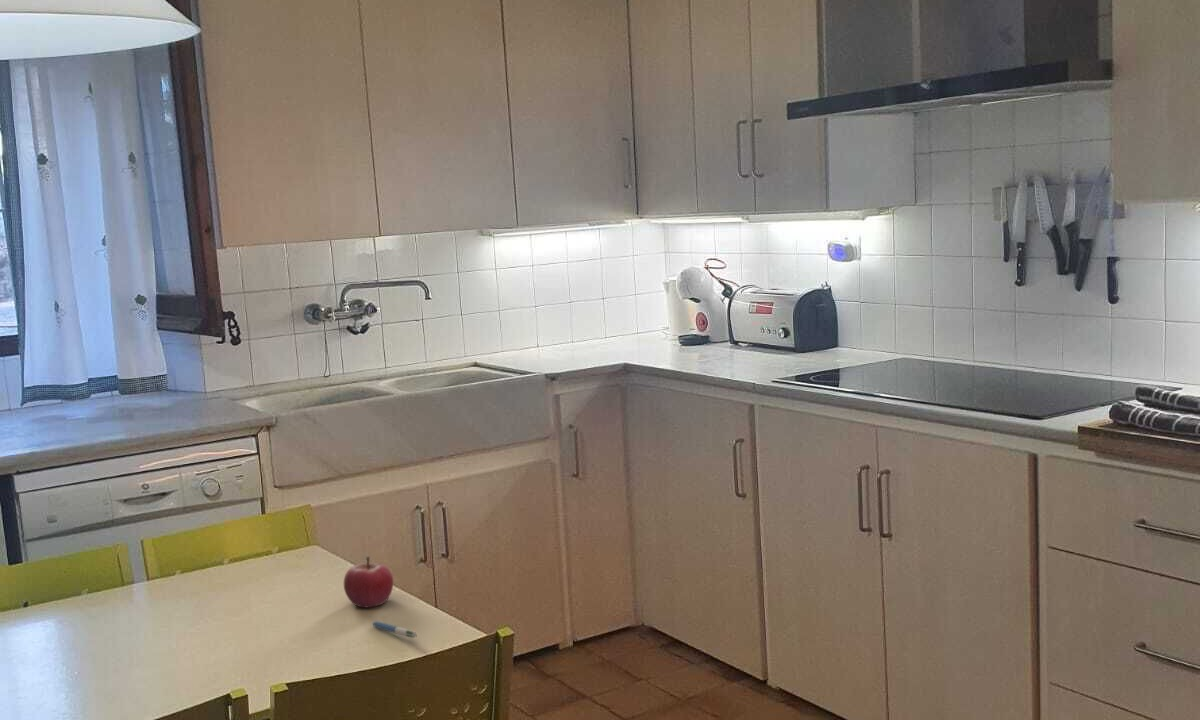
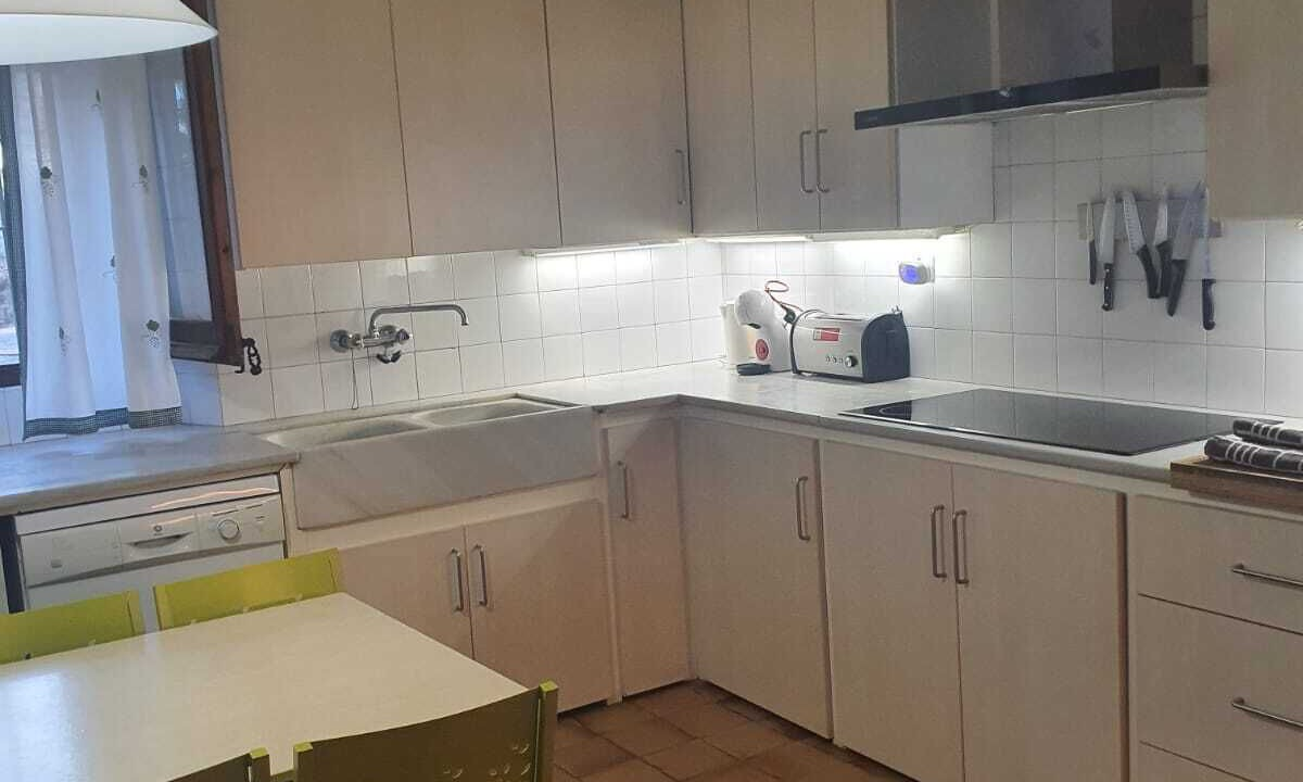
- fruit (368, 579)
- pen (394, 628)
